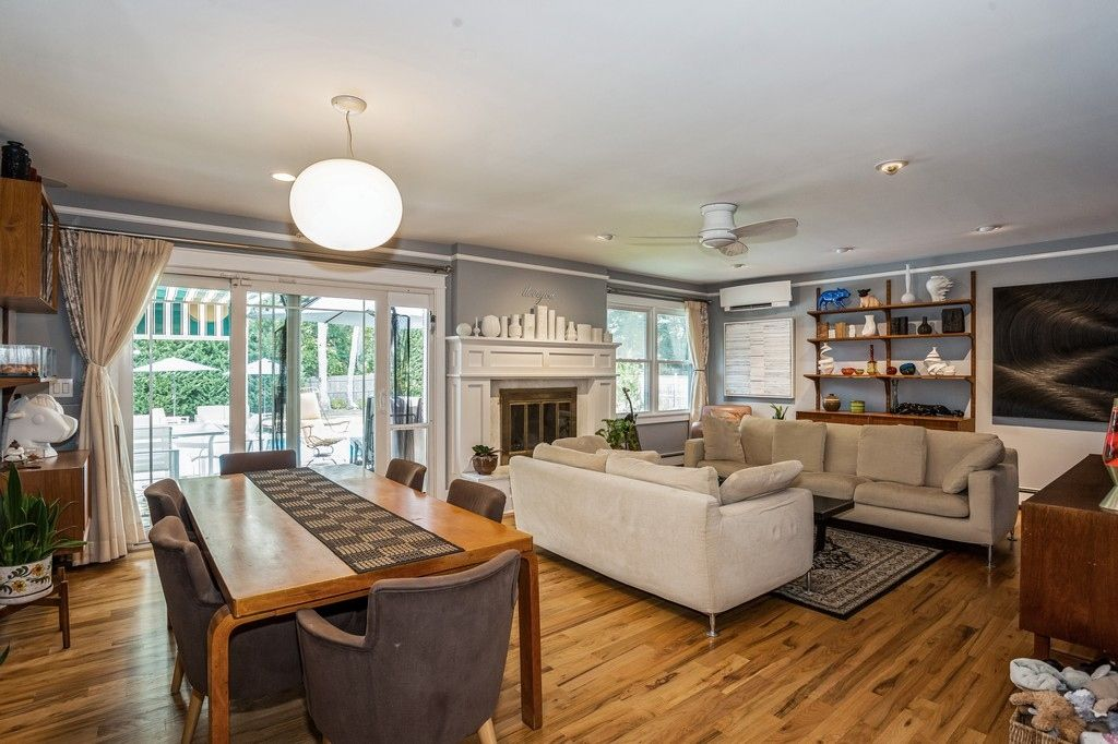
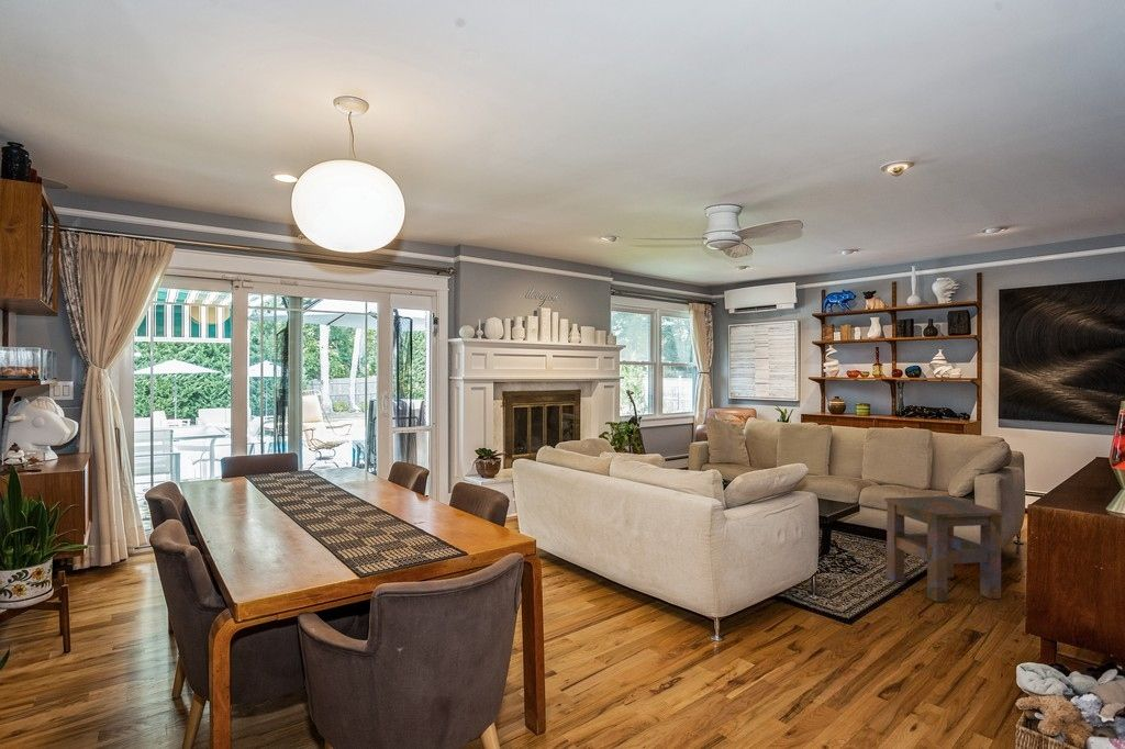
+ side table (940, 546)
